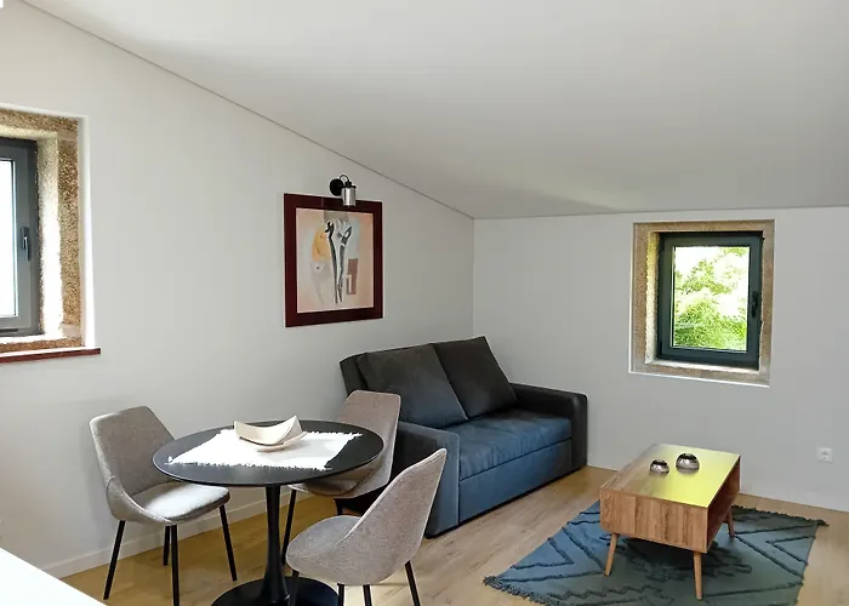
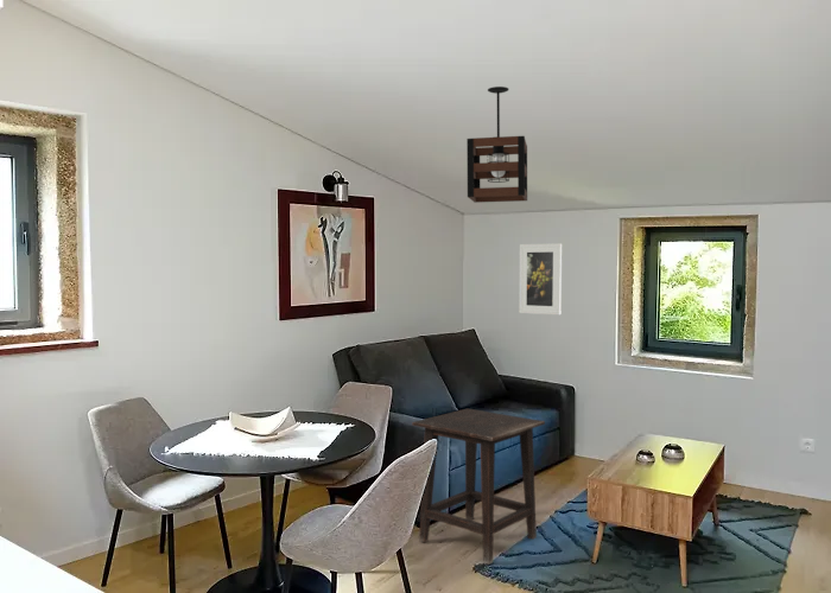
+ pendant light (497, 144)
+ side table (481, 480)
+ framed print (539, 279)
